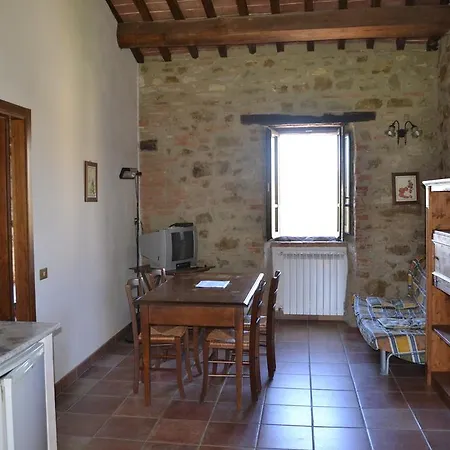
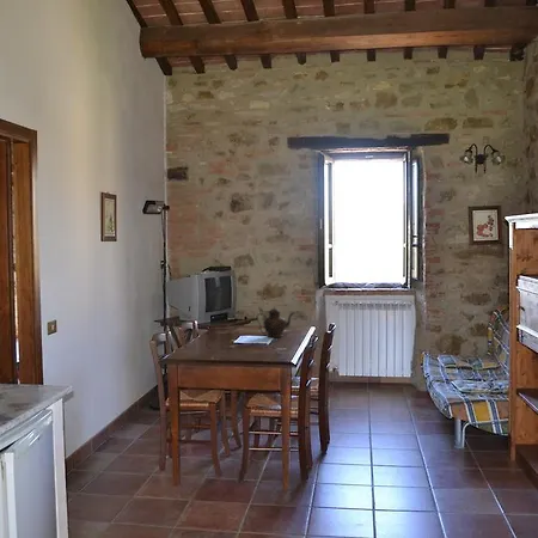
+ teapot (276, 320)
